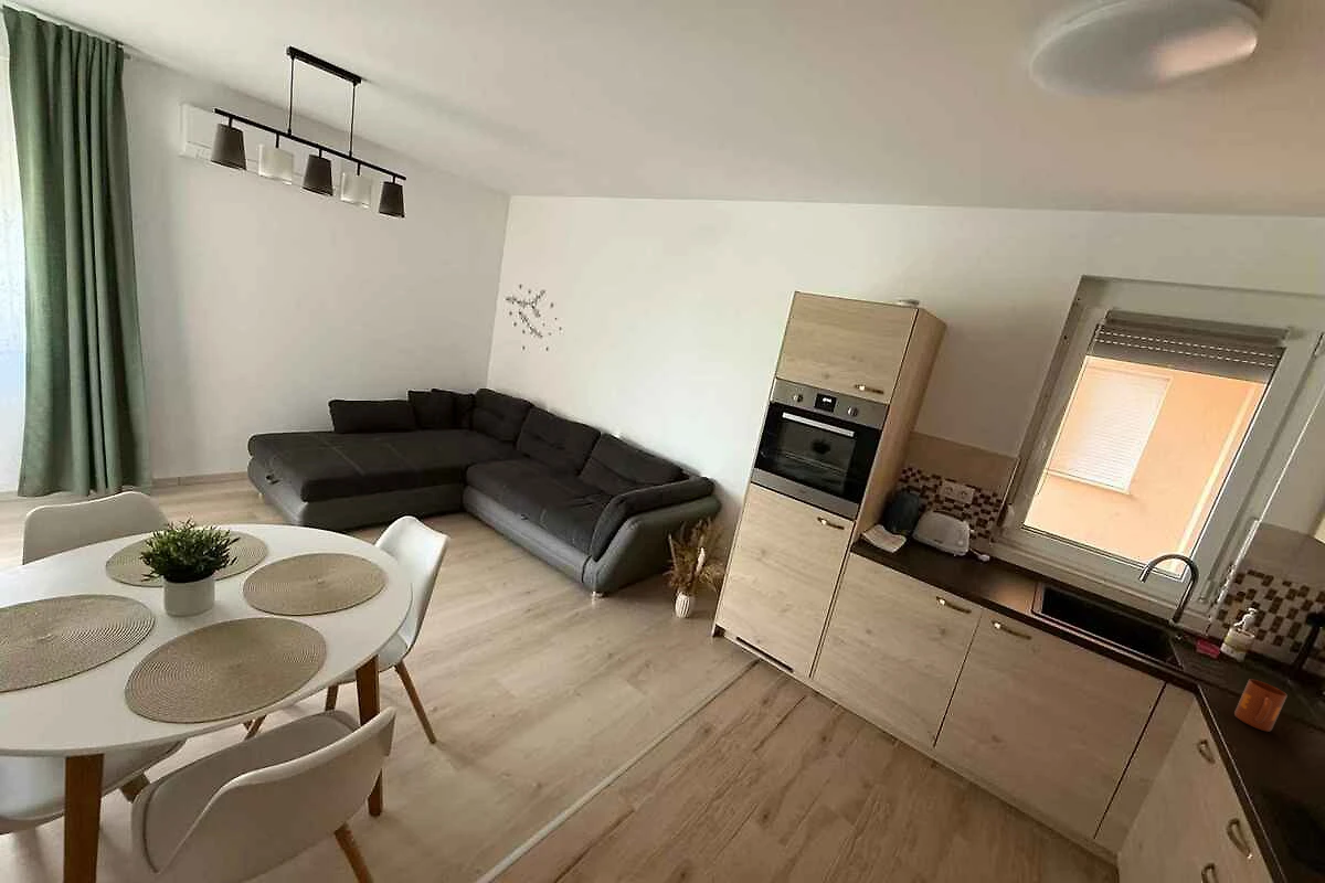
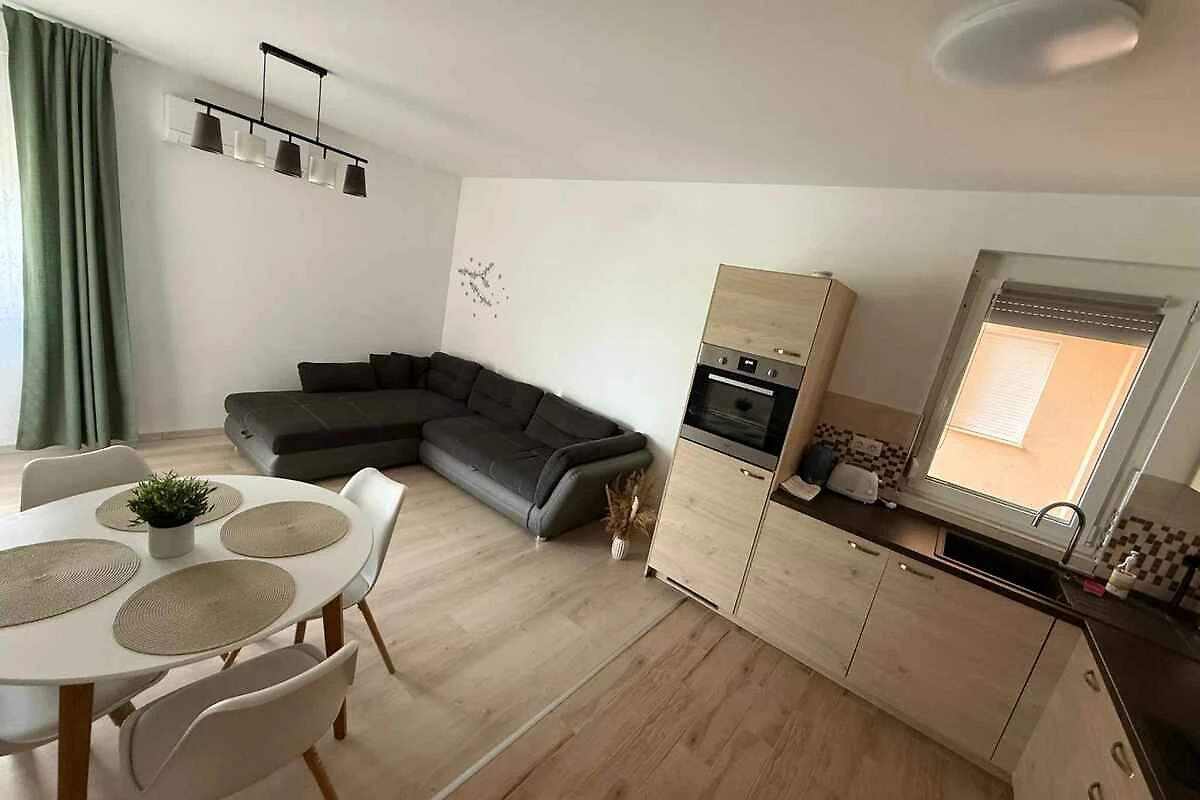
- mug (1260, 708)
